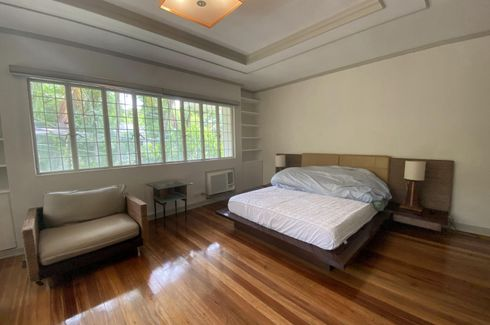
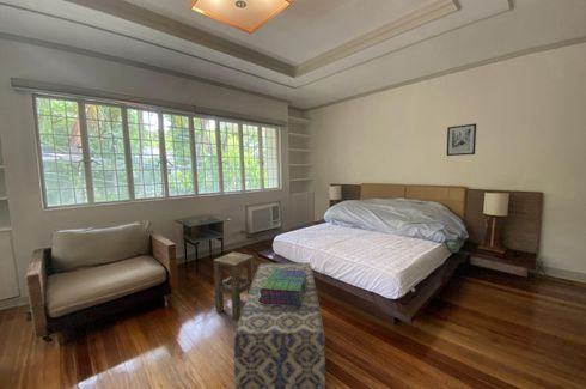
+ side table (234, 282)
+ stack of books (285, 284)
+ bench (282, 318)
+ wall art (460, 140)
